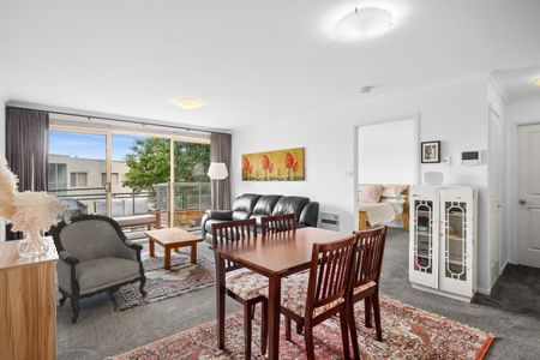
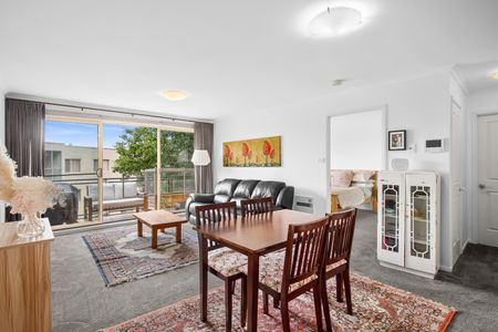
- armchair (98, 258)
